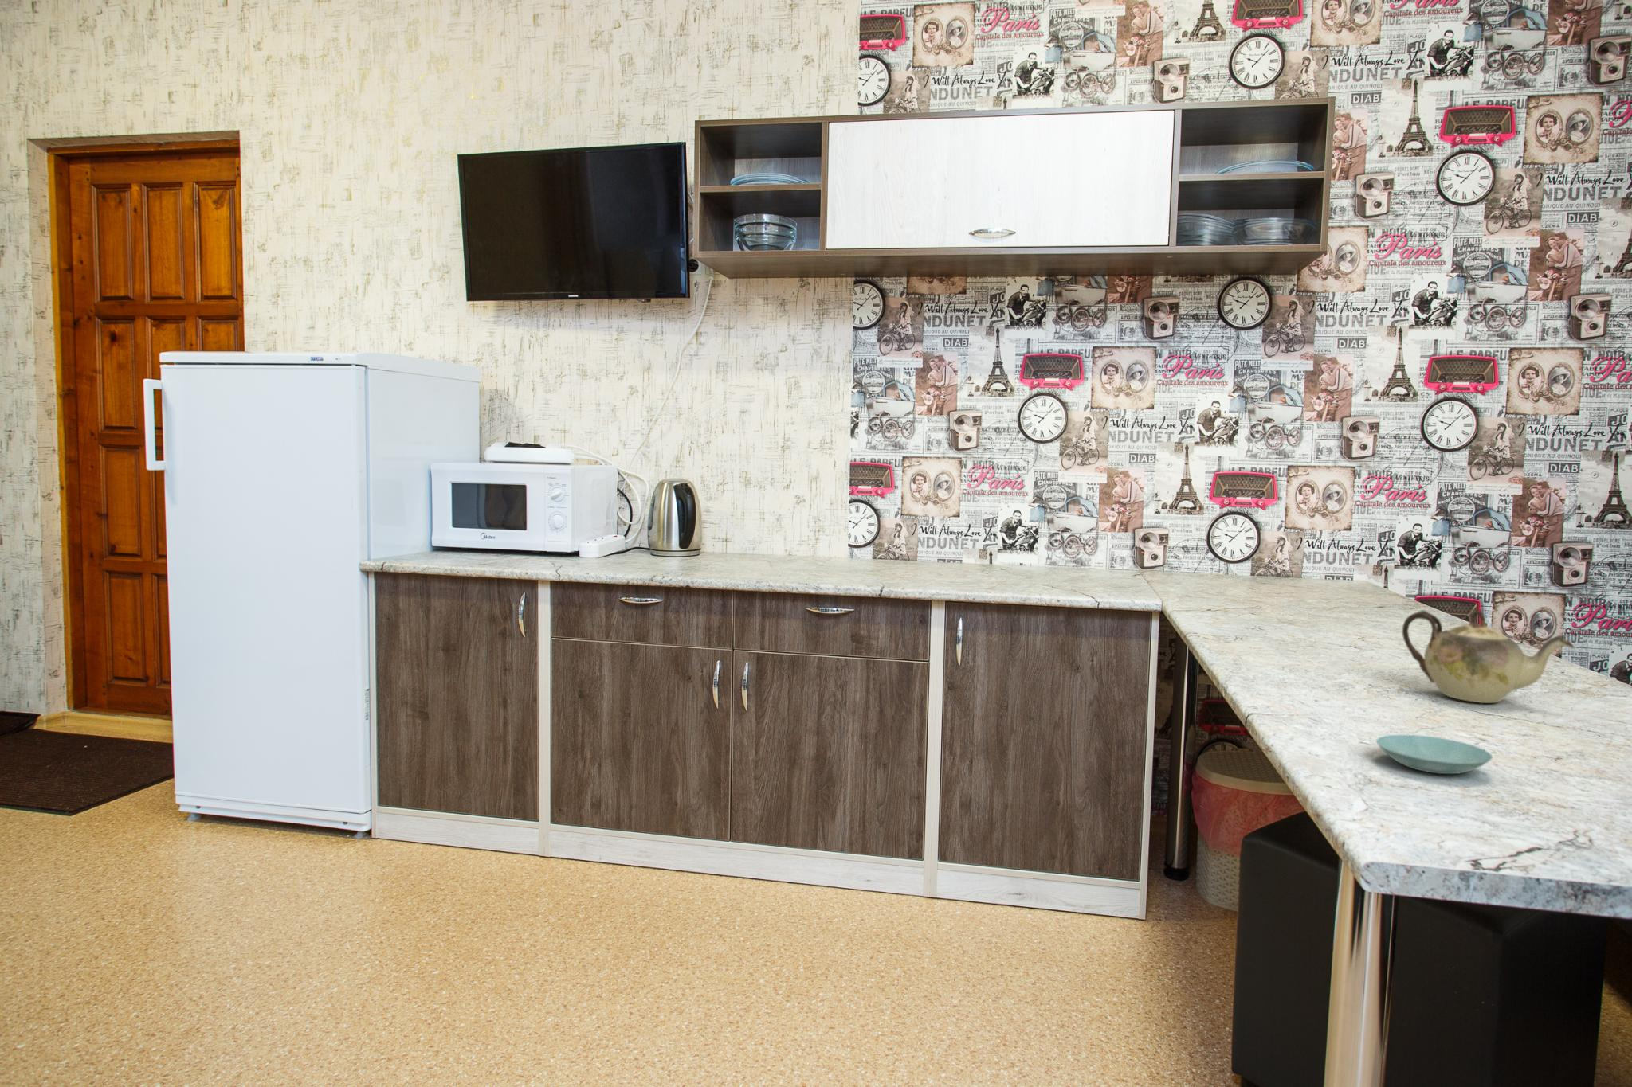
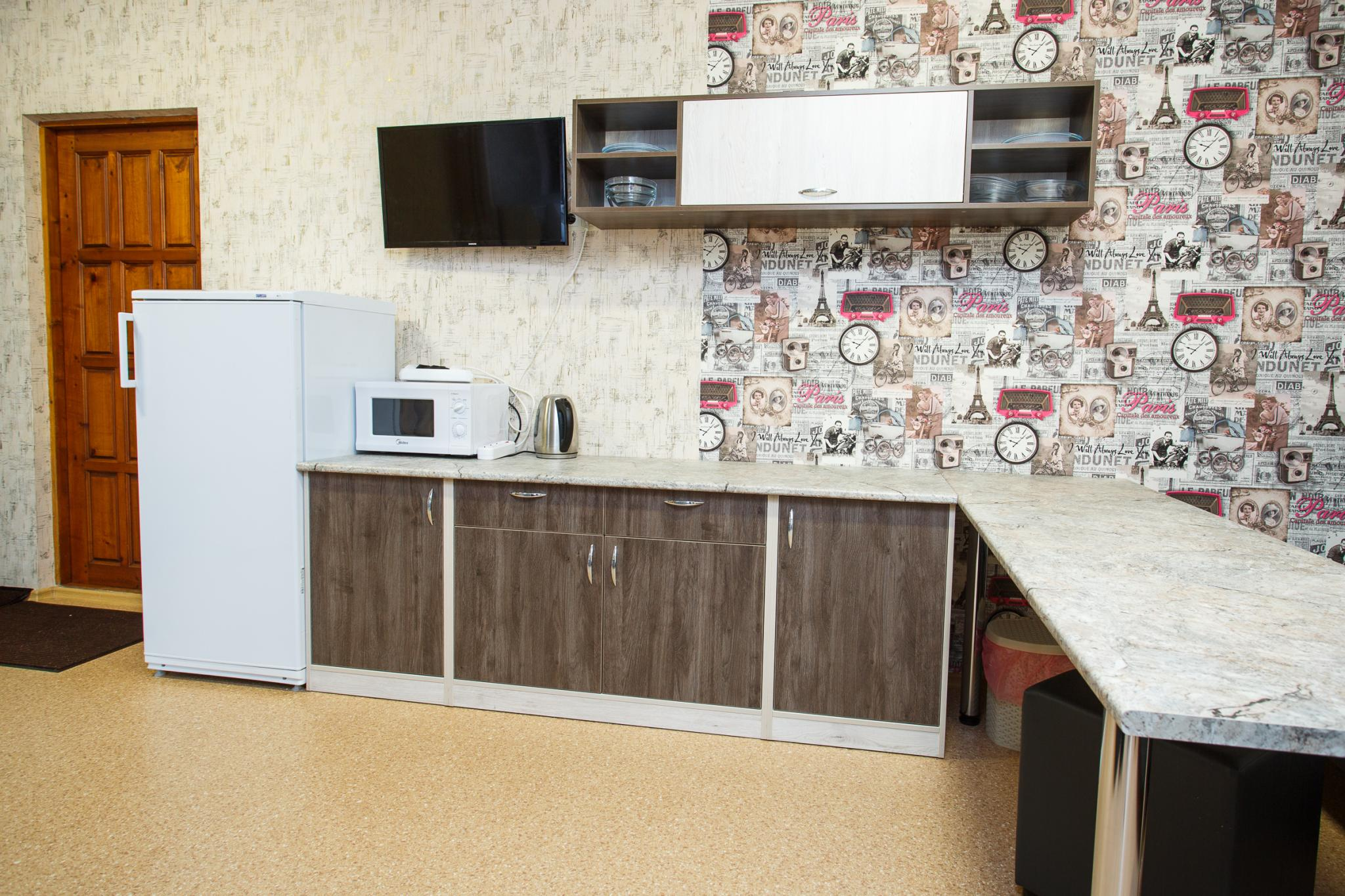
- saucer (1432, 757)
- teapot (1483, 655)
